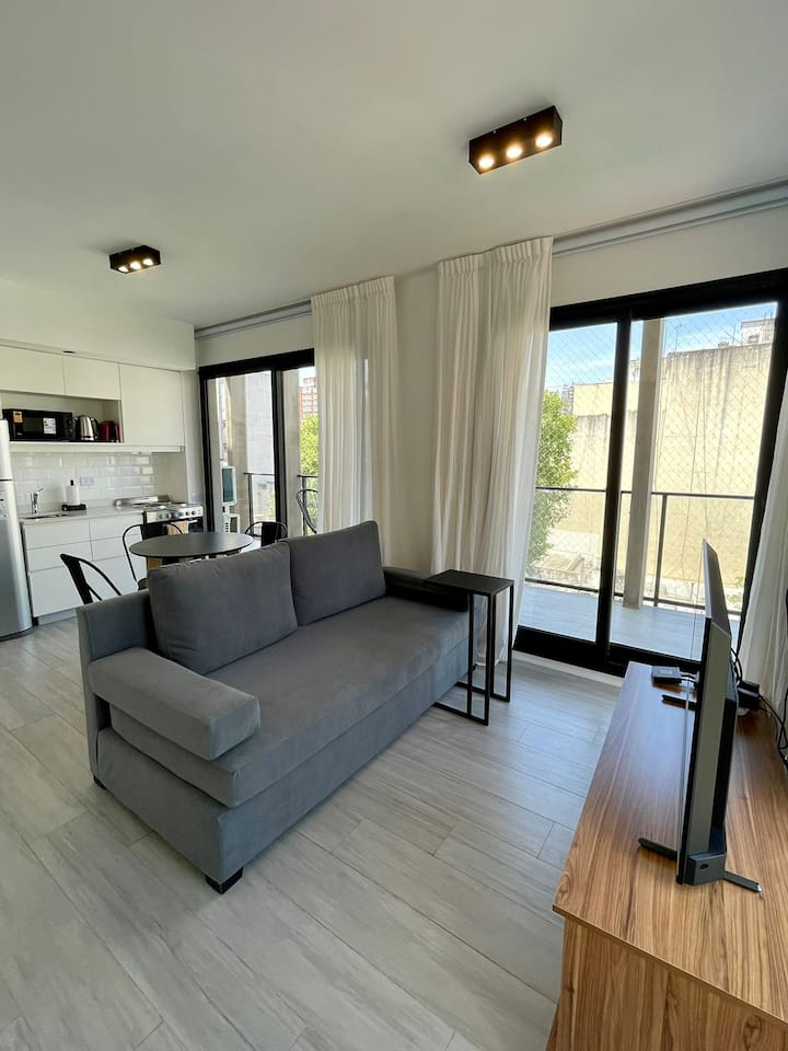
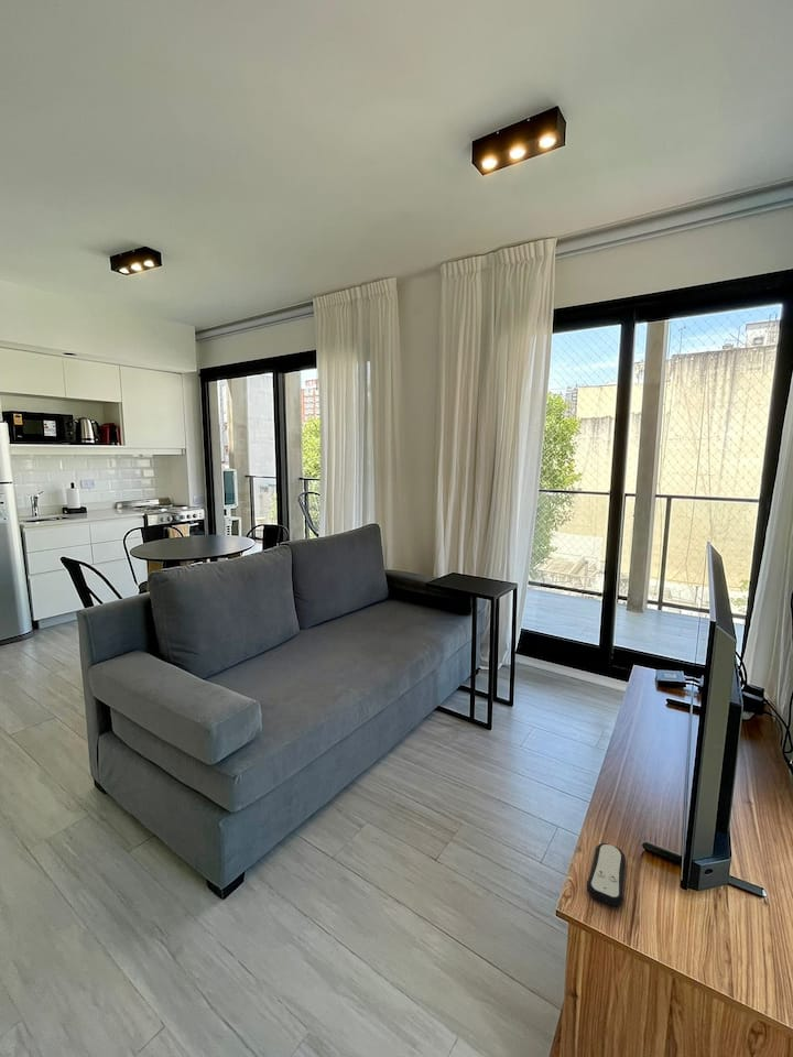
+ remote control (607, 871)
